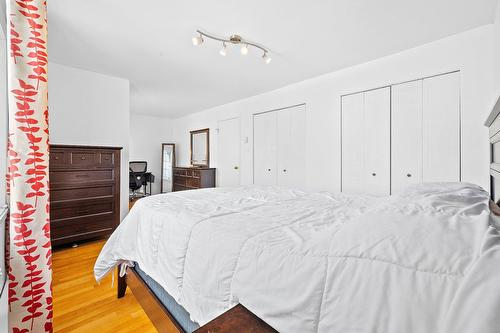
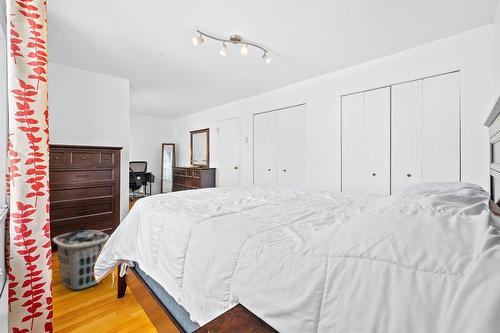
+ clothes hamper (81, 254)
